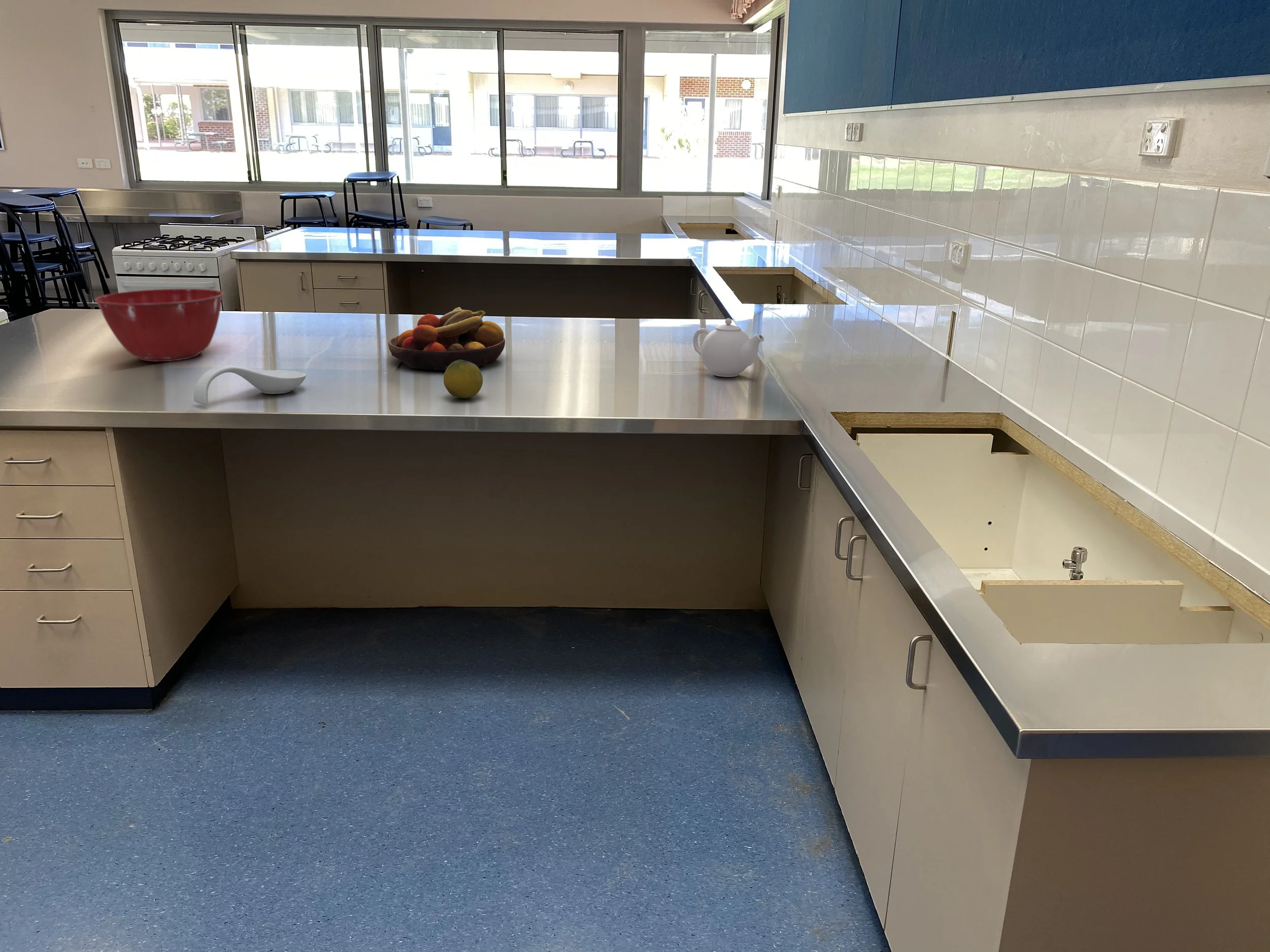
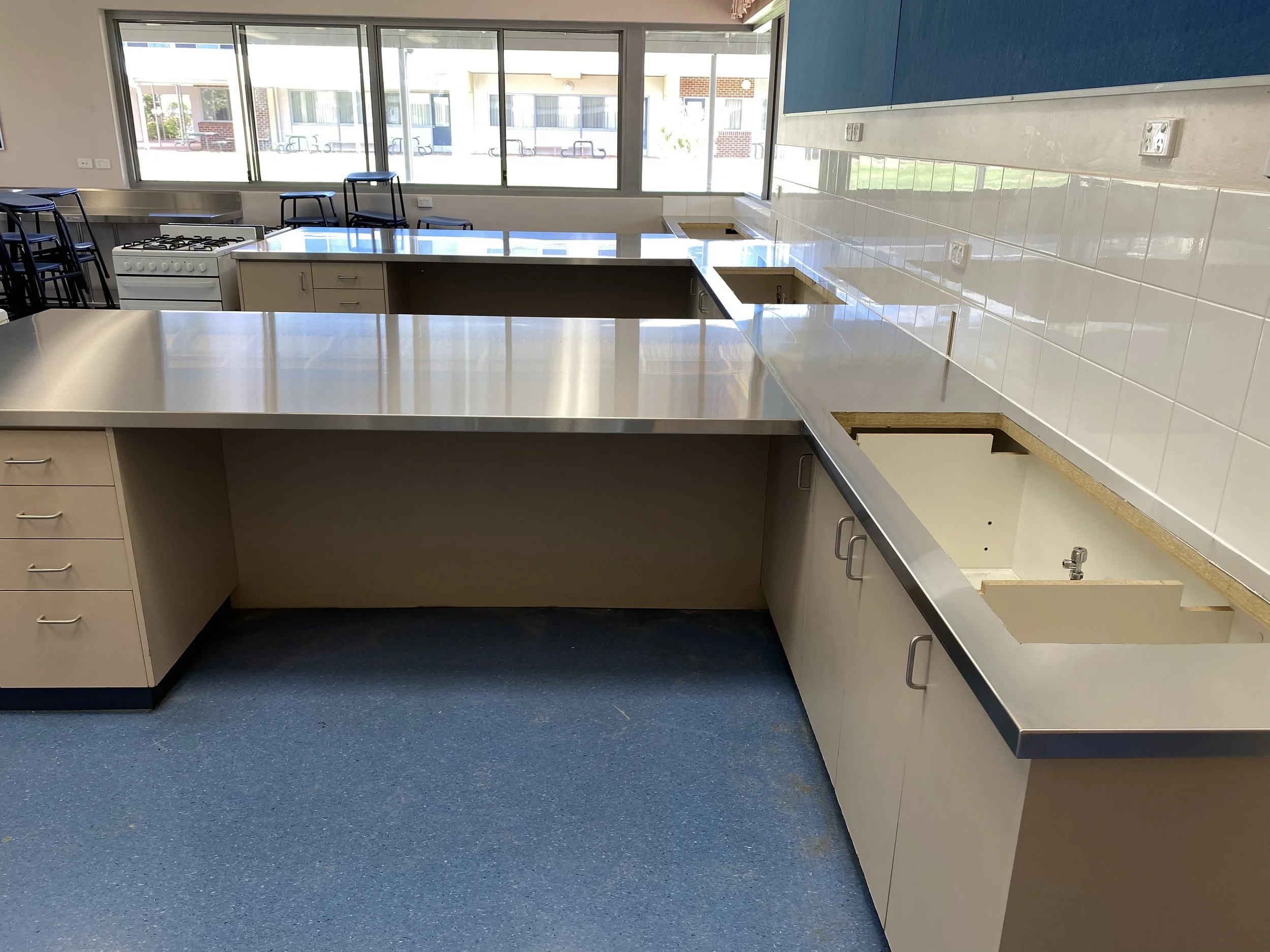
- spoon rest (251, 379)
- fruit (463, 379)
- fruit bowl (447, 335)
- mixing bowl (165, 326)
- teapot (727, 346)
